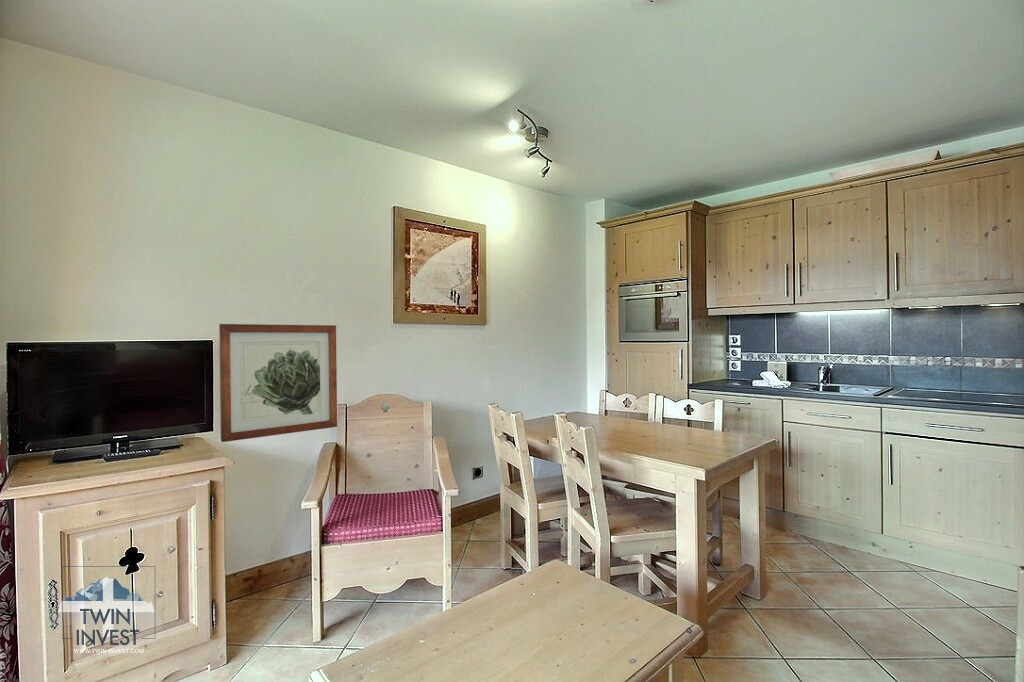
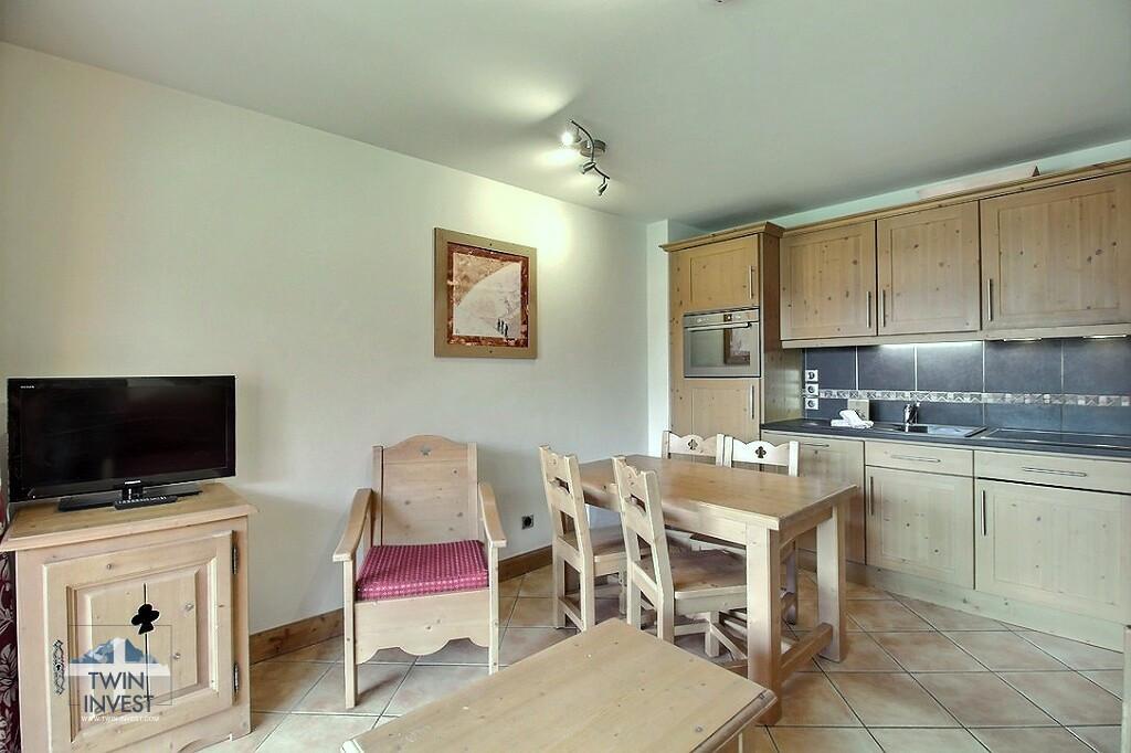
- wall art (282, 379)
